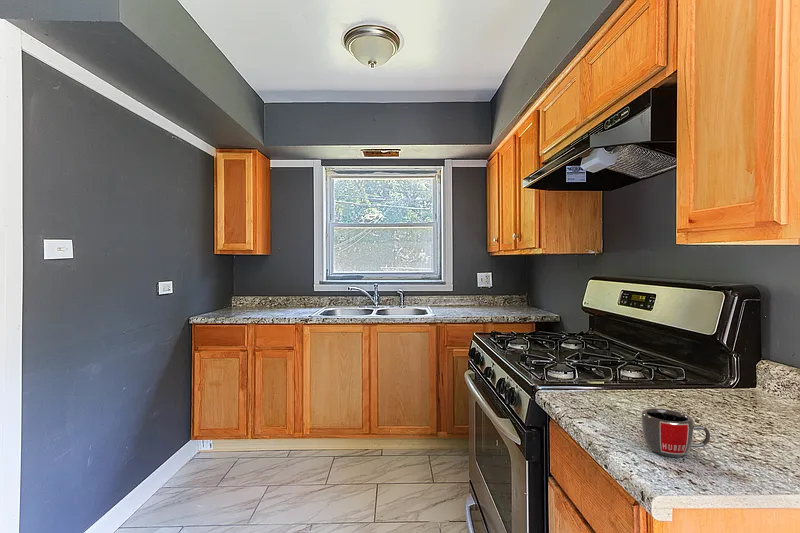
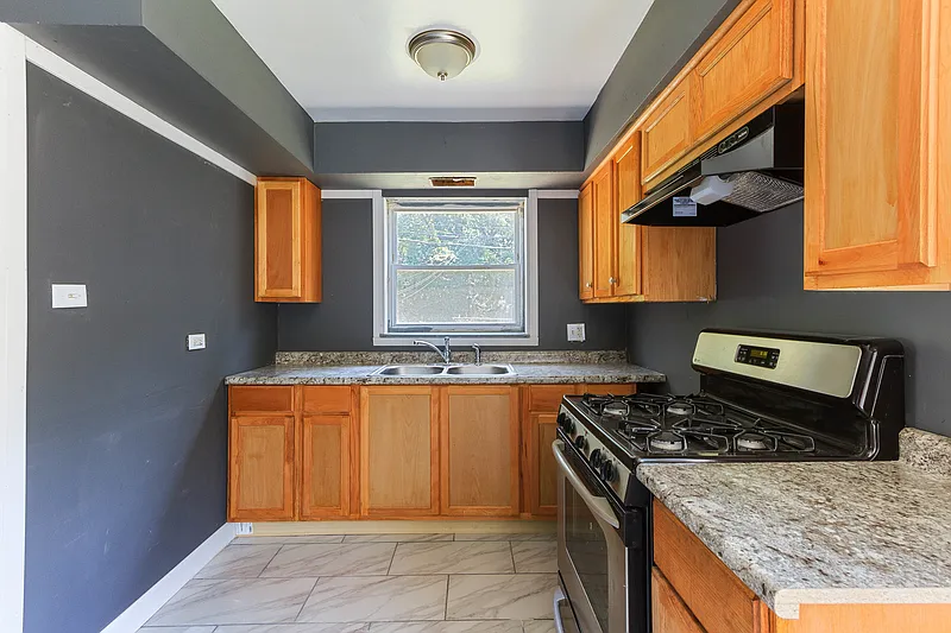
- mug (675, 433)
